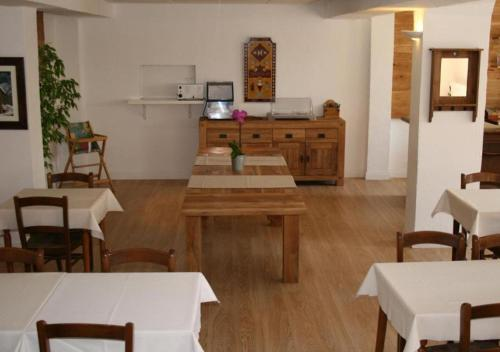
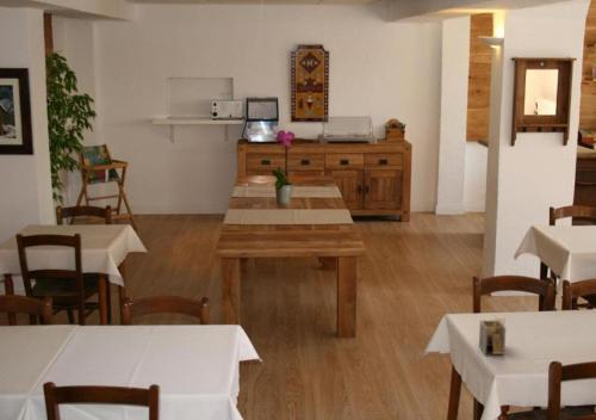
+ napkin holder (492, 332)
